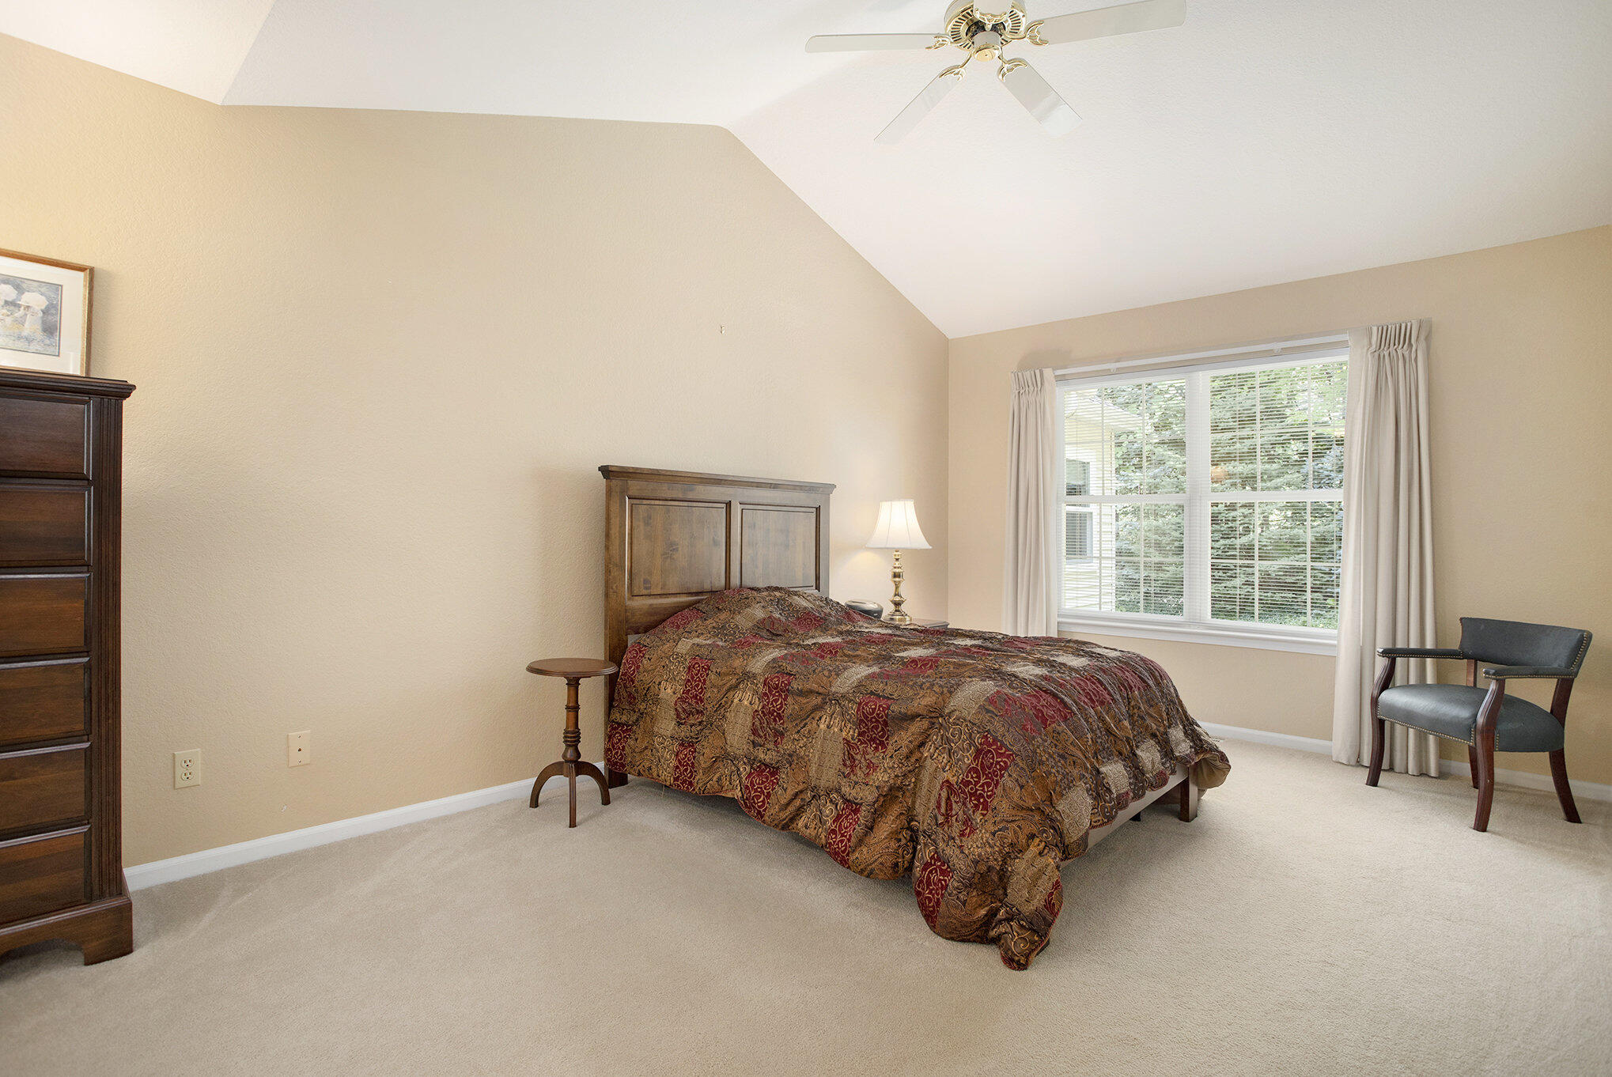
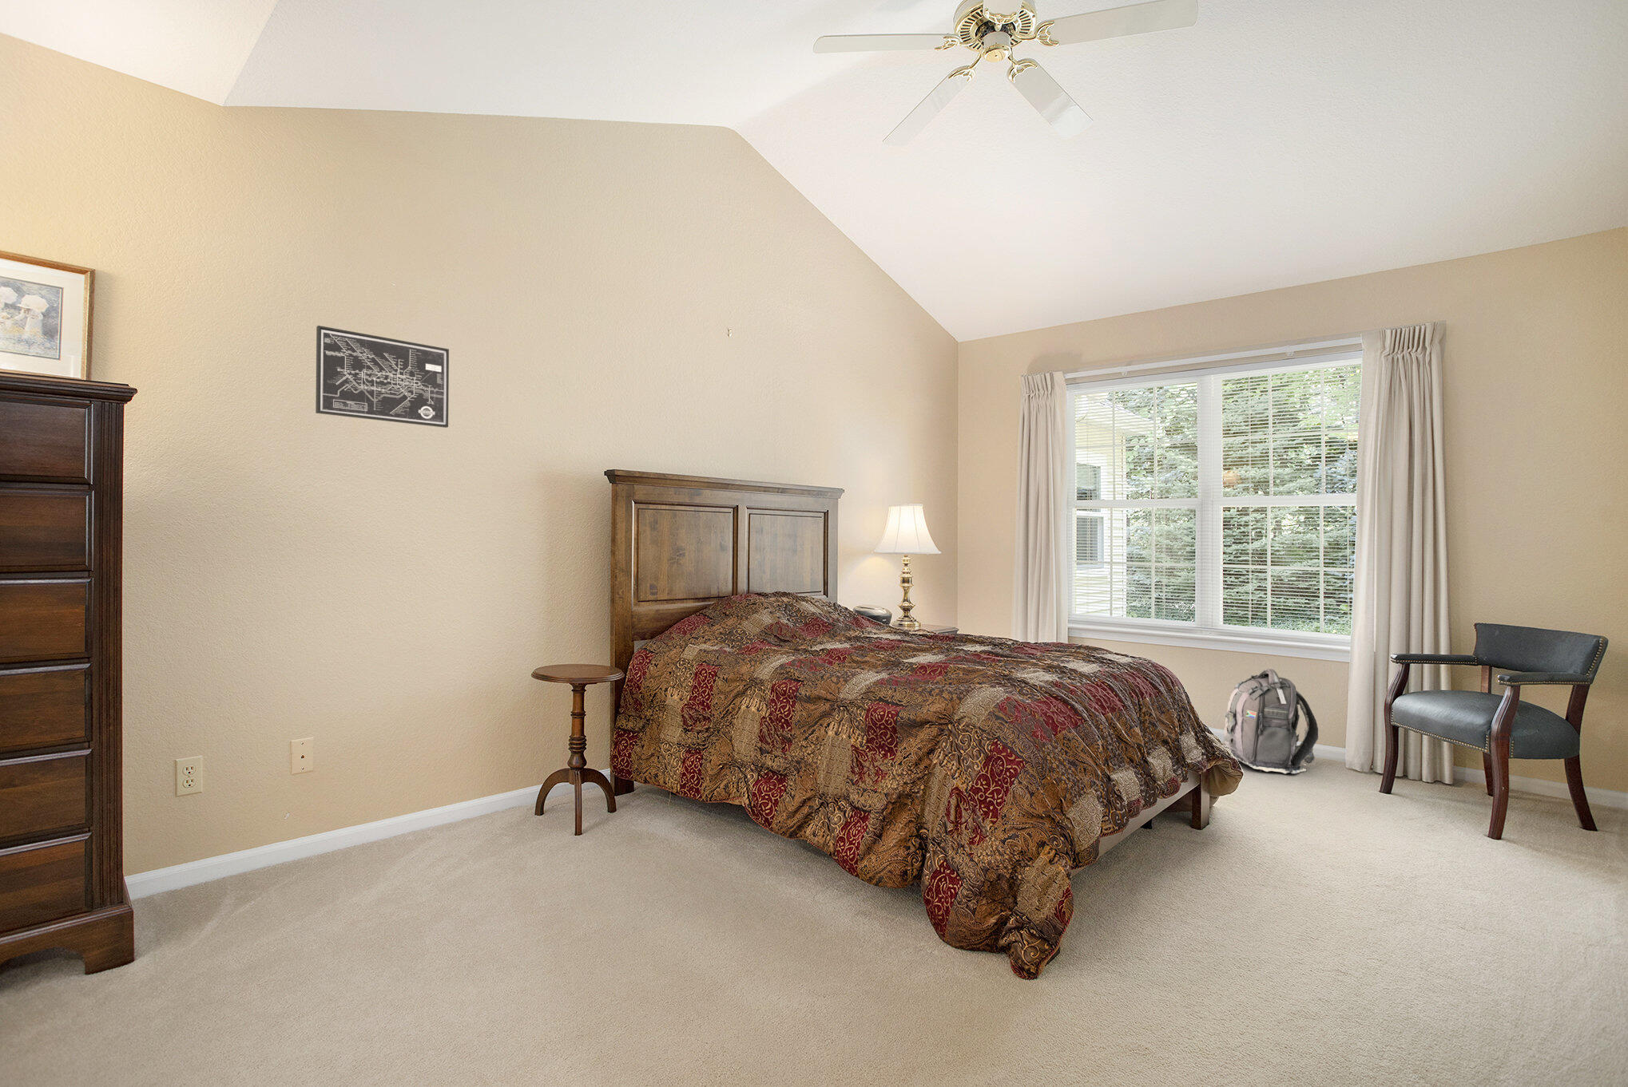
+ backpack (1267, 717)
+ wall art (386, 379)
